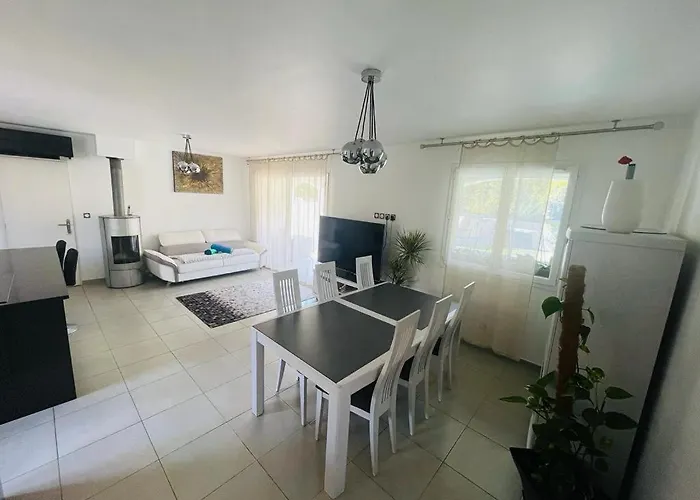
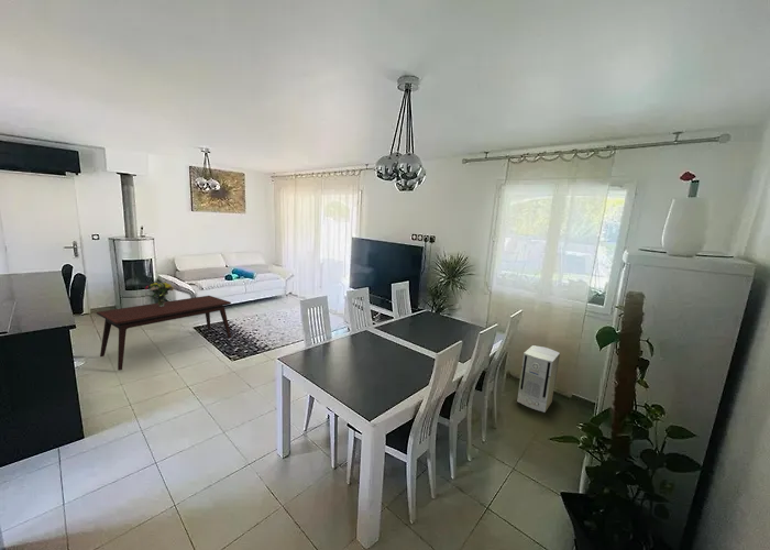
+ air purifier (538, 376)
+ coffee table (170, 319)
+ bouquet (161, 294)
